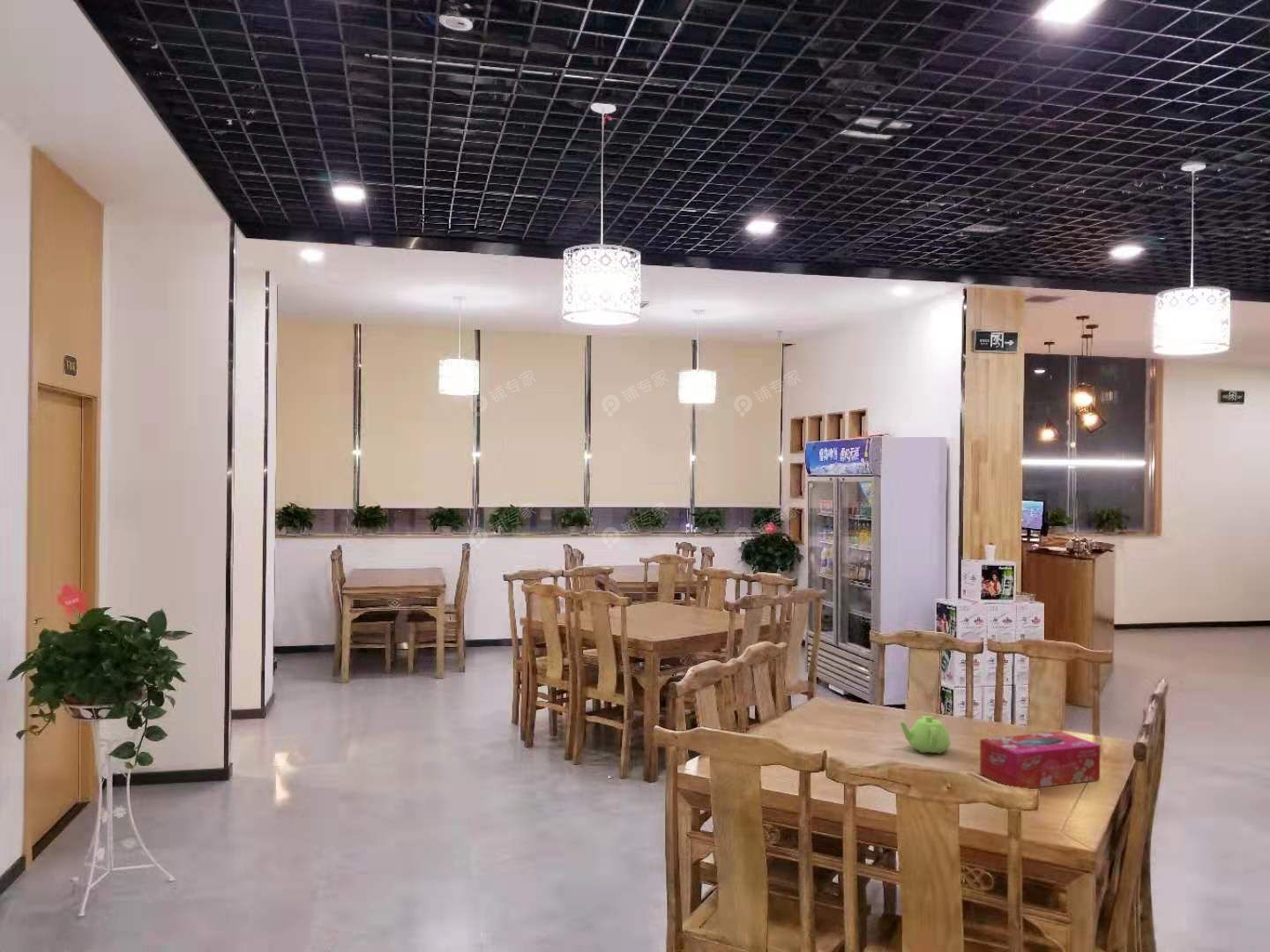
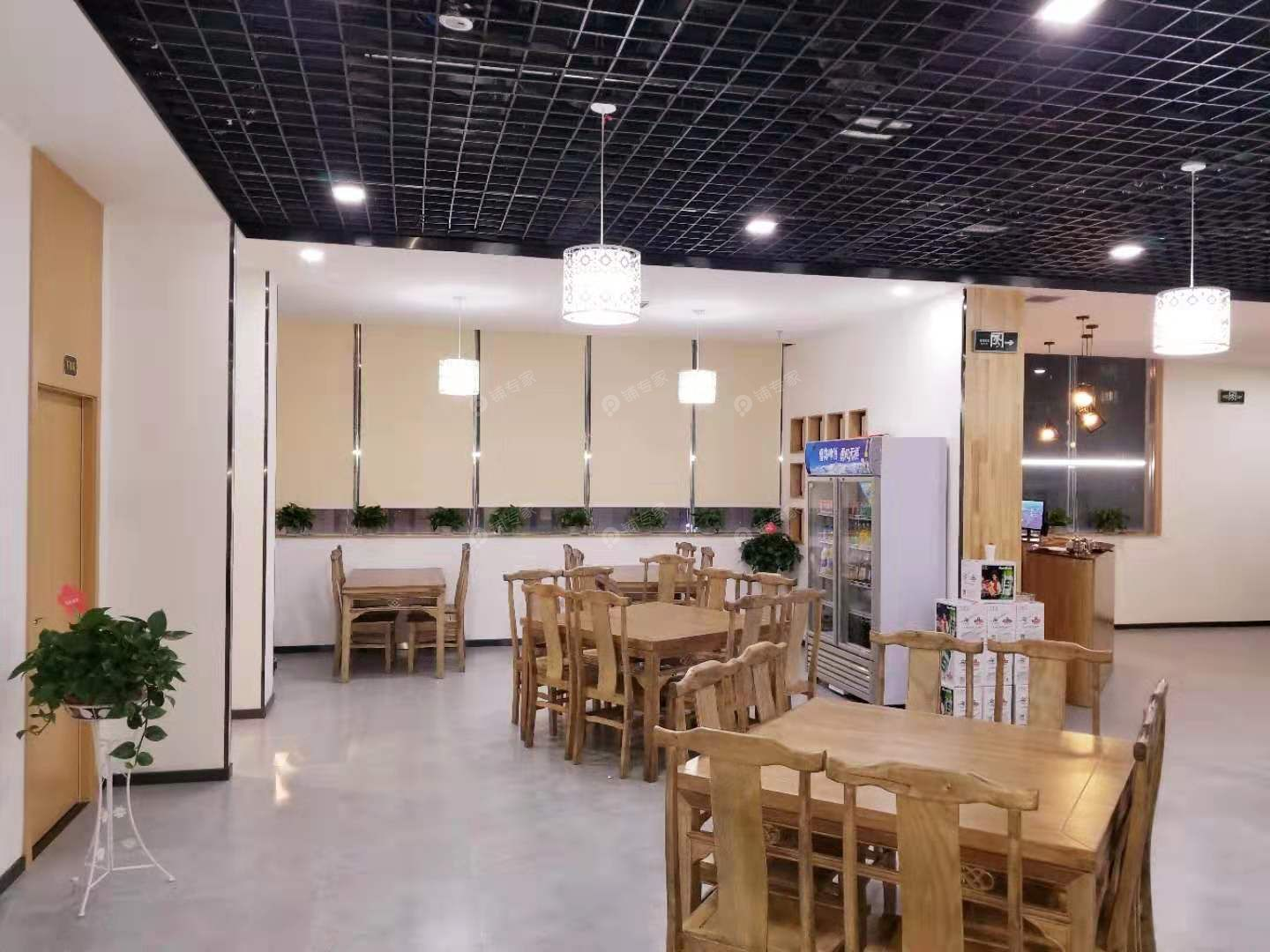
- teapot (924, 733)
- tissue box (1039, 759)
